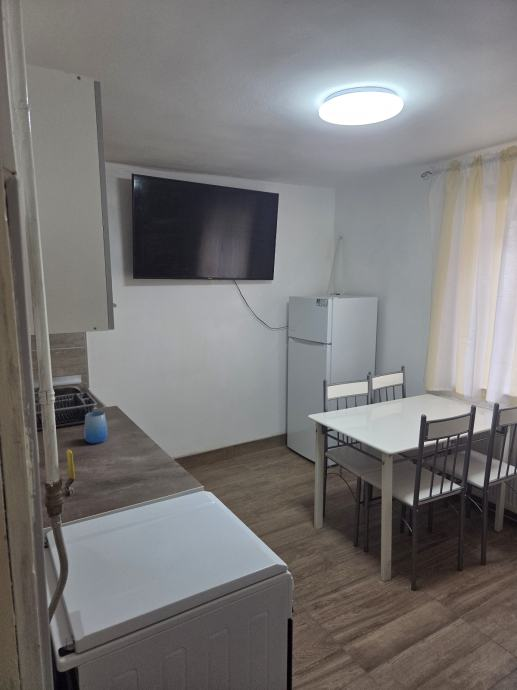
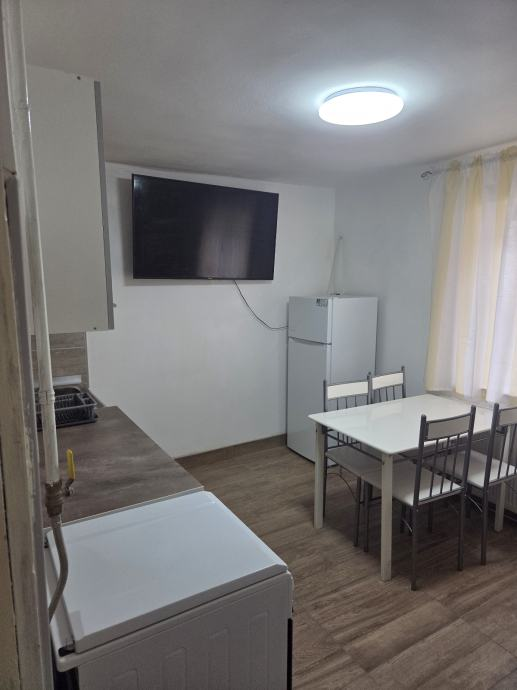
- cup (95, 427)
